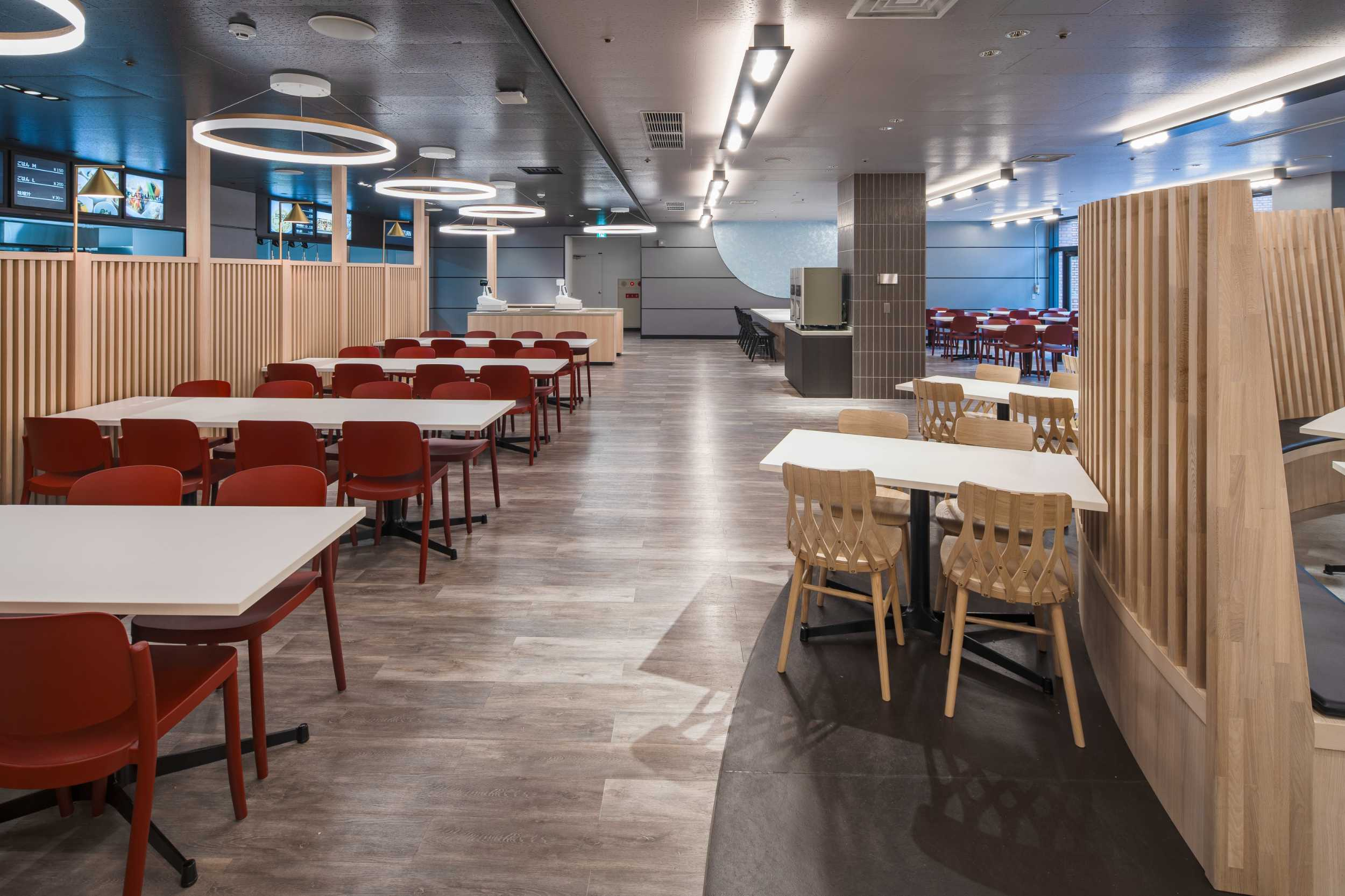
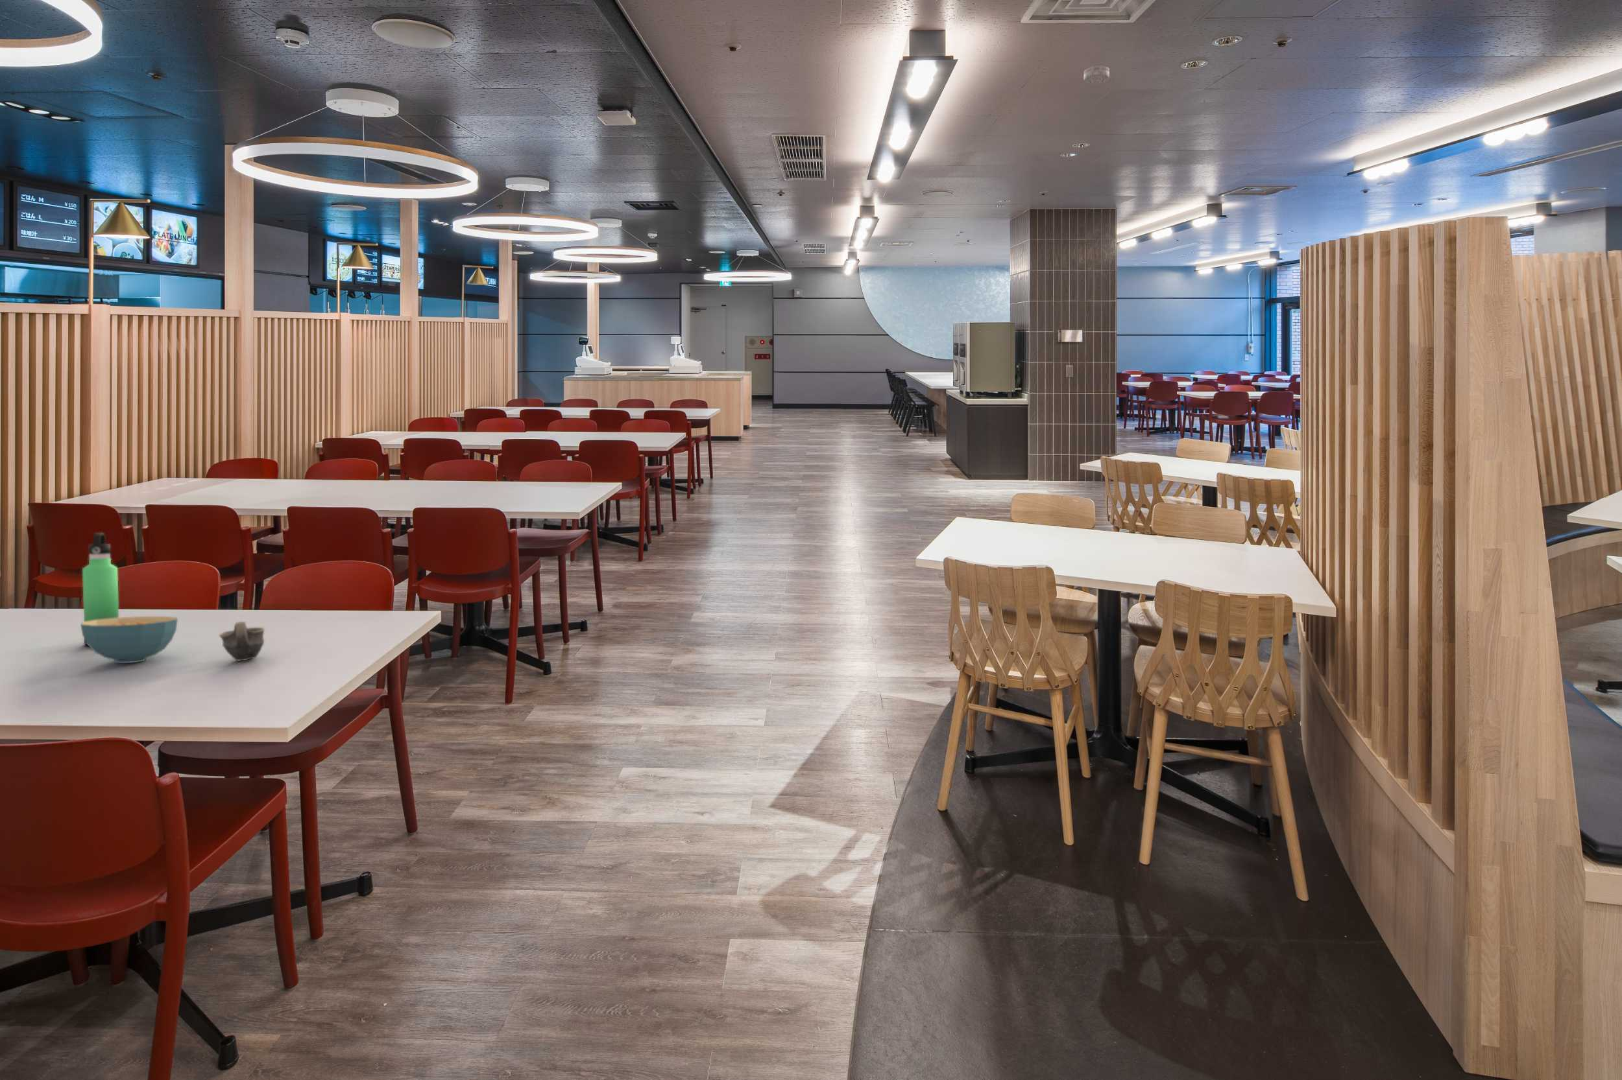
+ cereal bowl (130, 640)
+ smoke detector (1096, 74)
+ thermos bottle (100, 587)
+ cup (240, 640)
